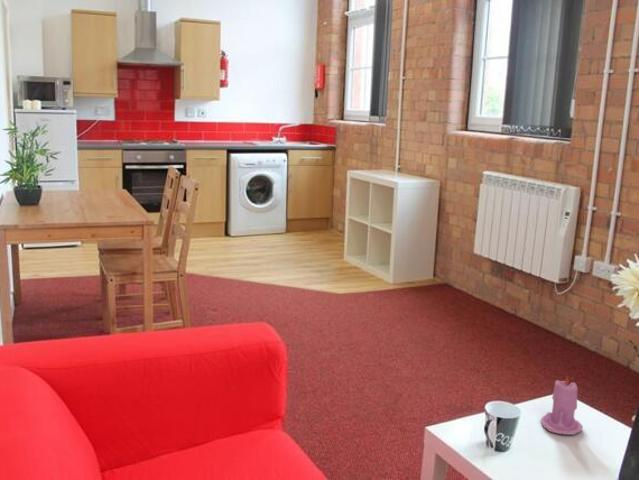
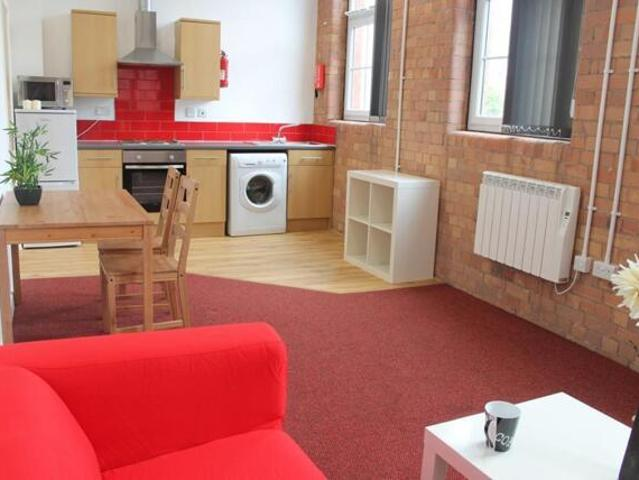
- candle (563, 401)
